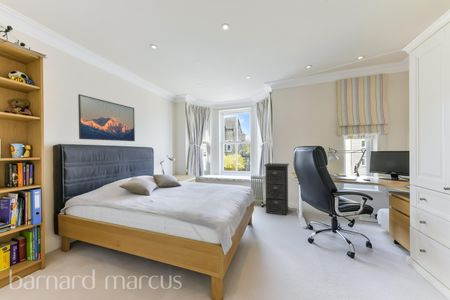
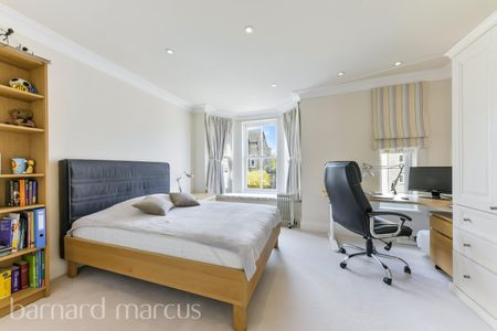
- filing cabinet (276, 188)
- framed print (110, 121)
